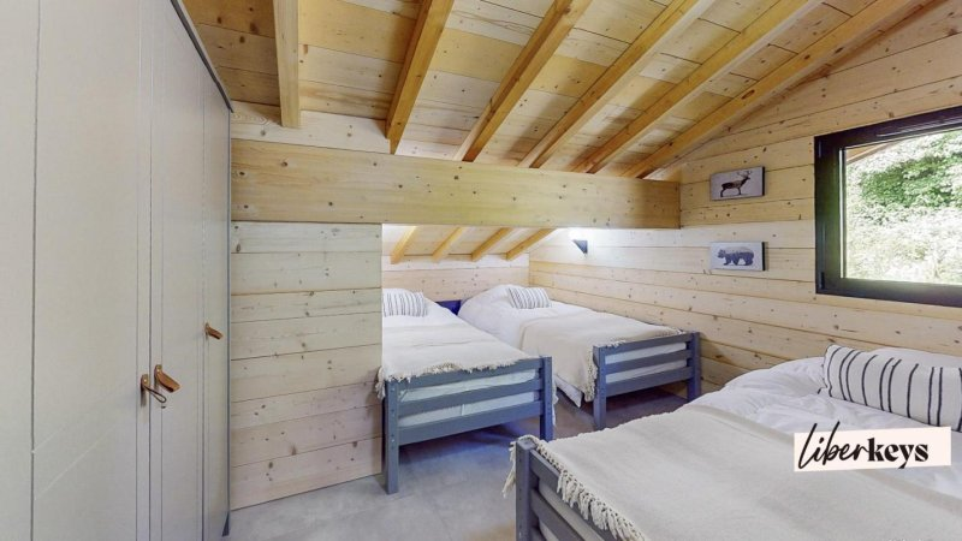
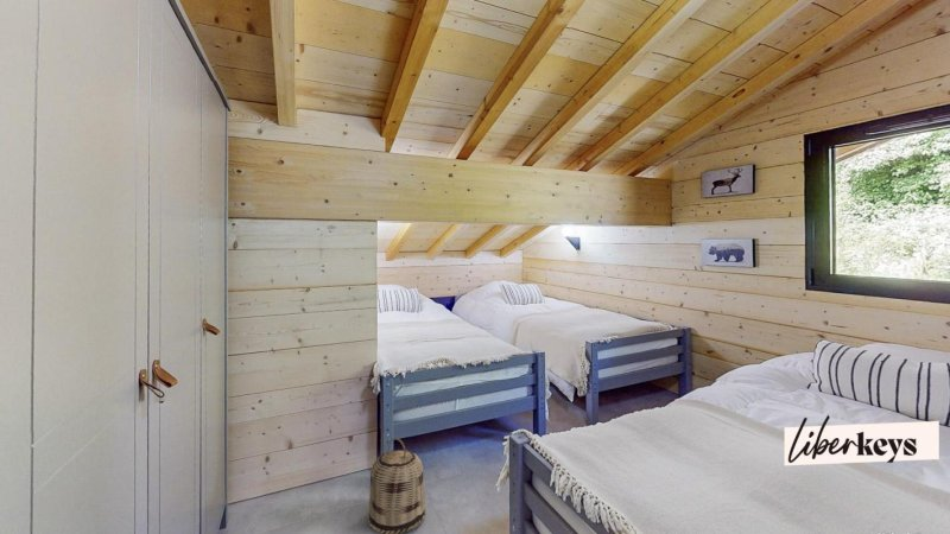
+ basket (397, 477)
